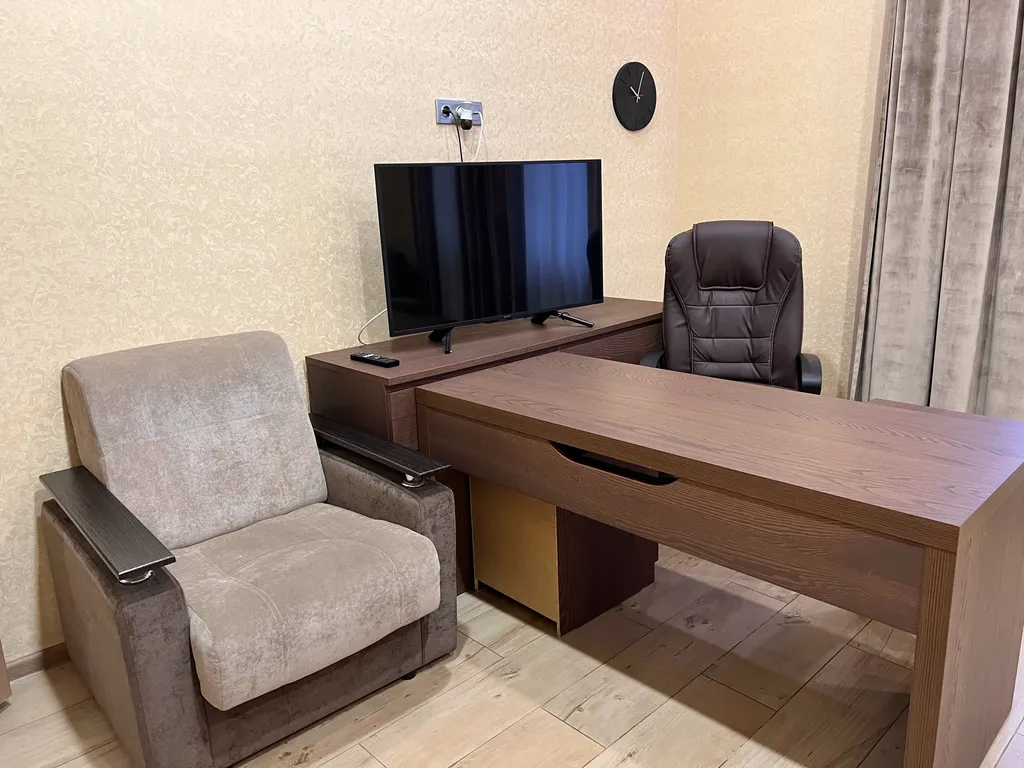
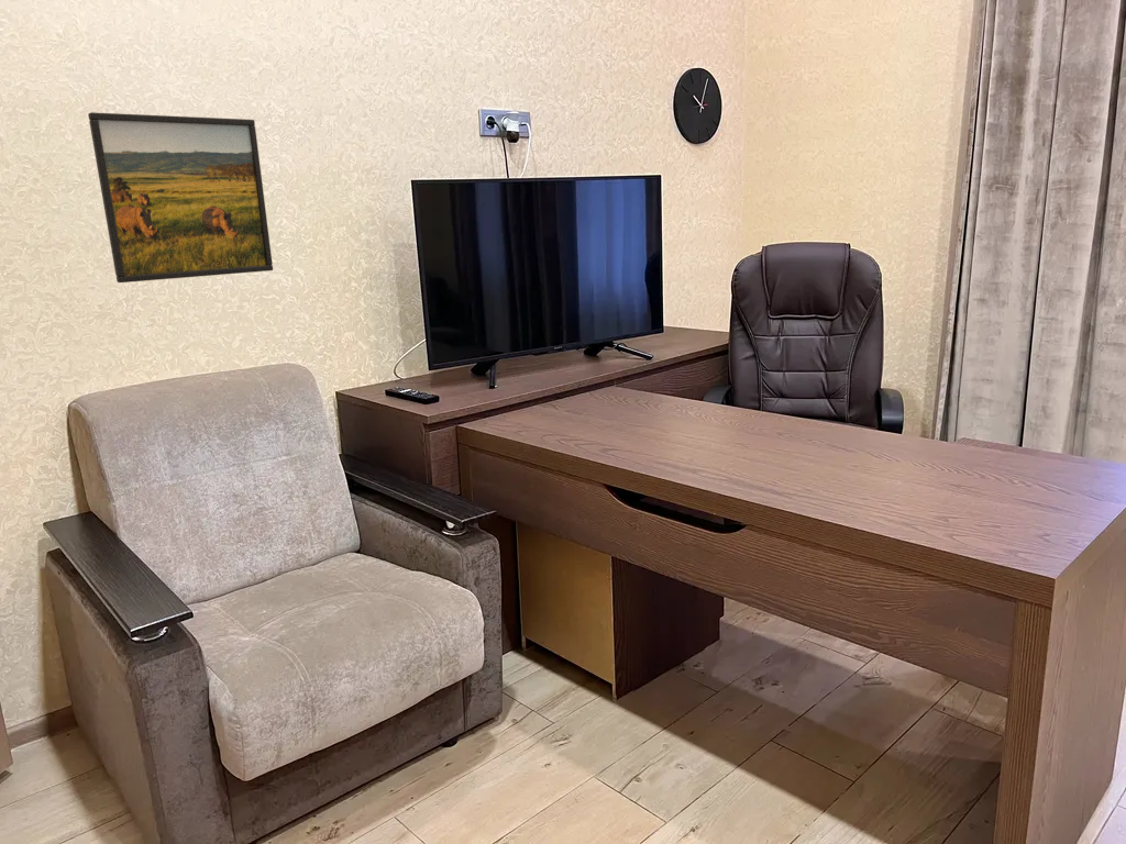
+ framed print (188, 198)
